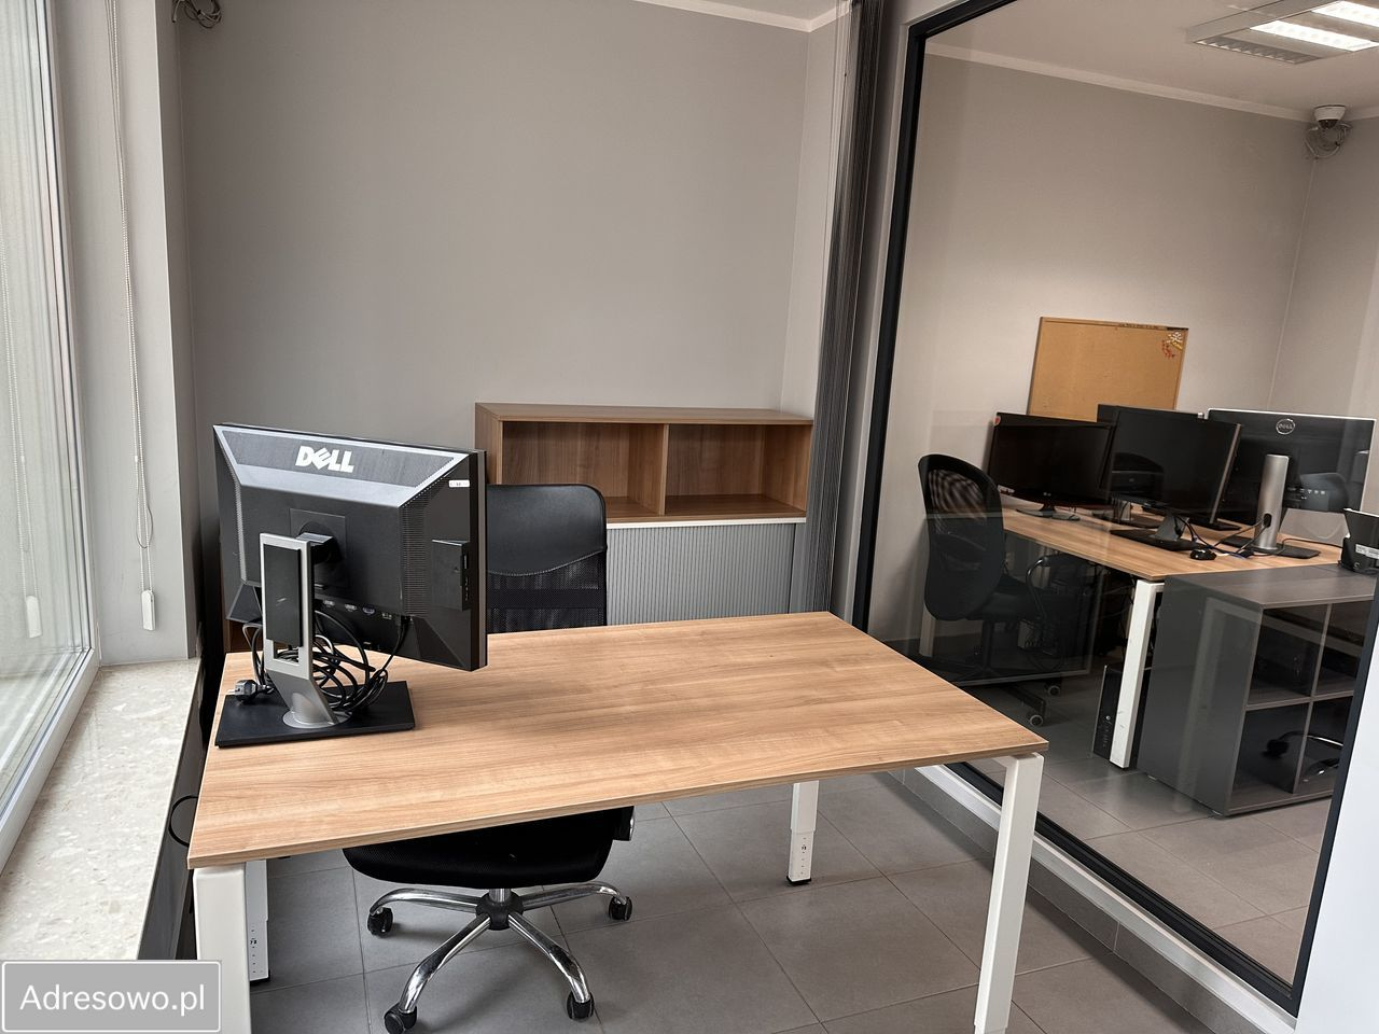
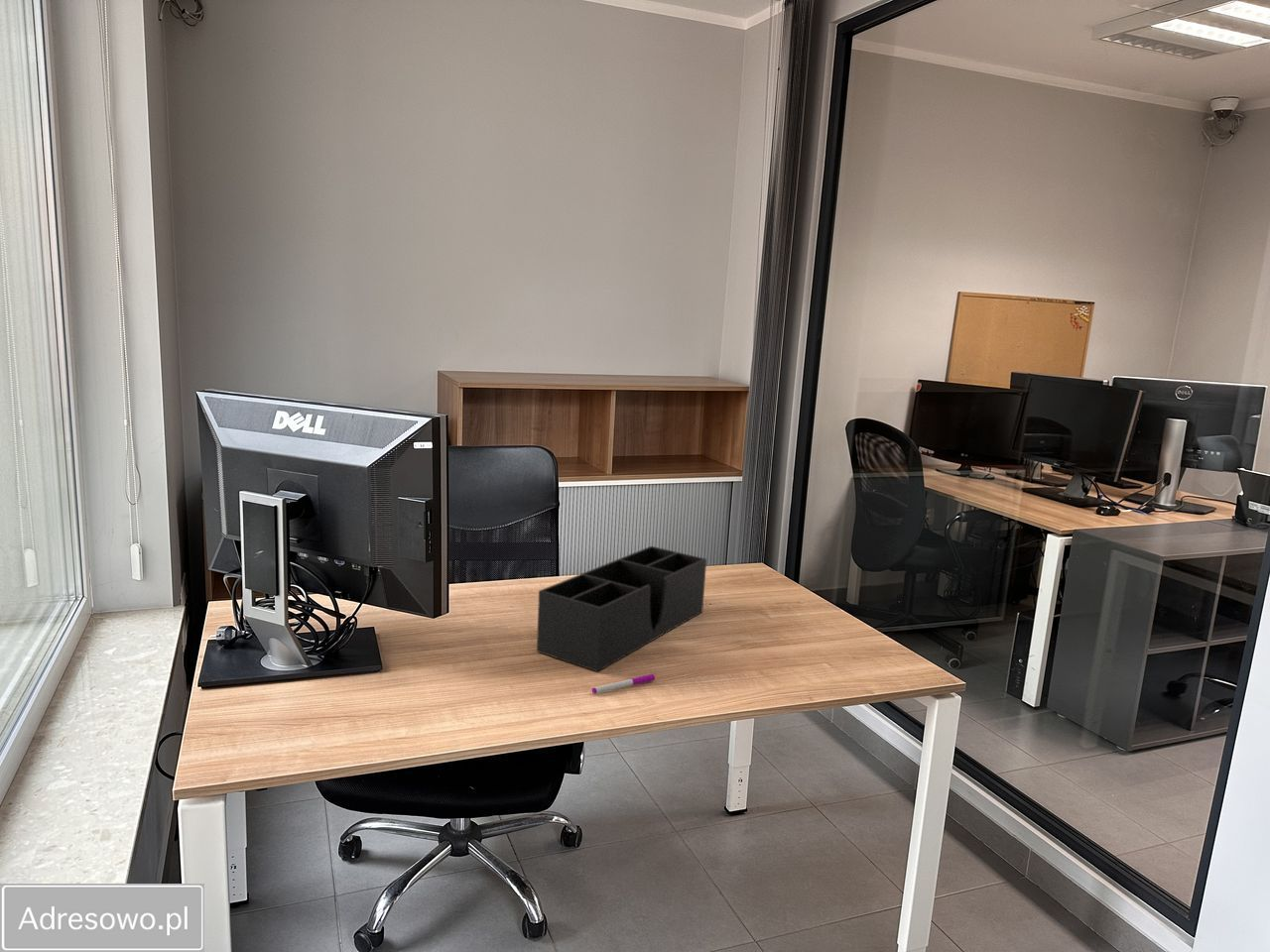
+ desk organizer (627, 602)
+ pen (623, 683)
